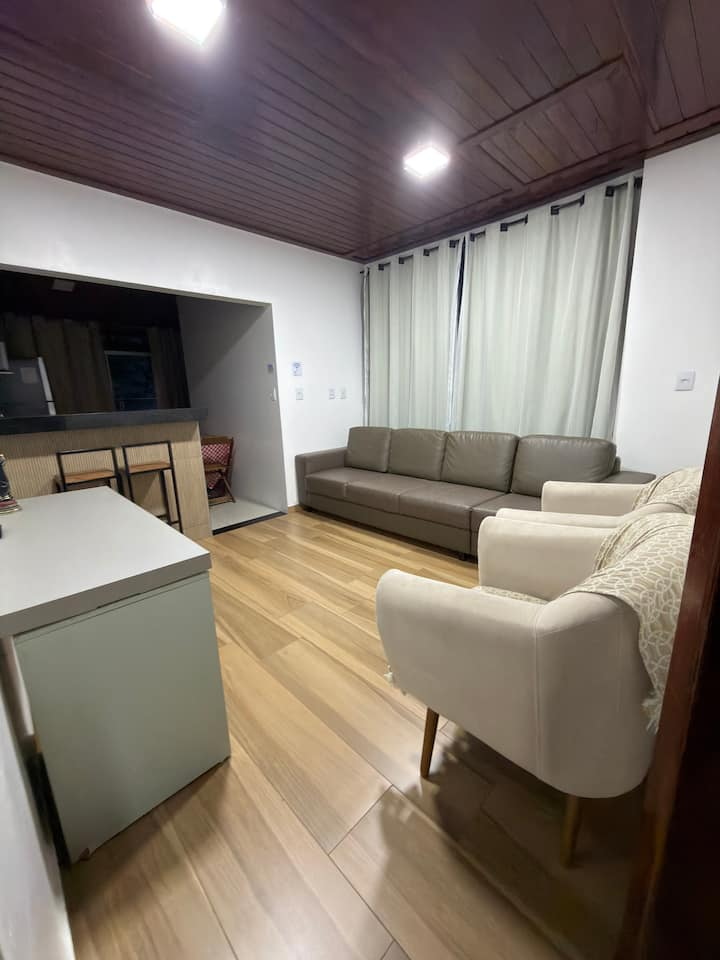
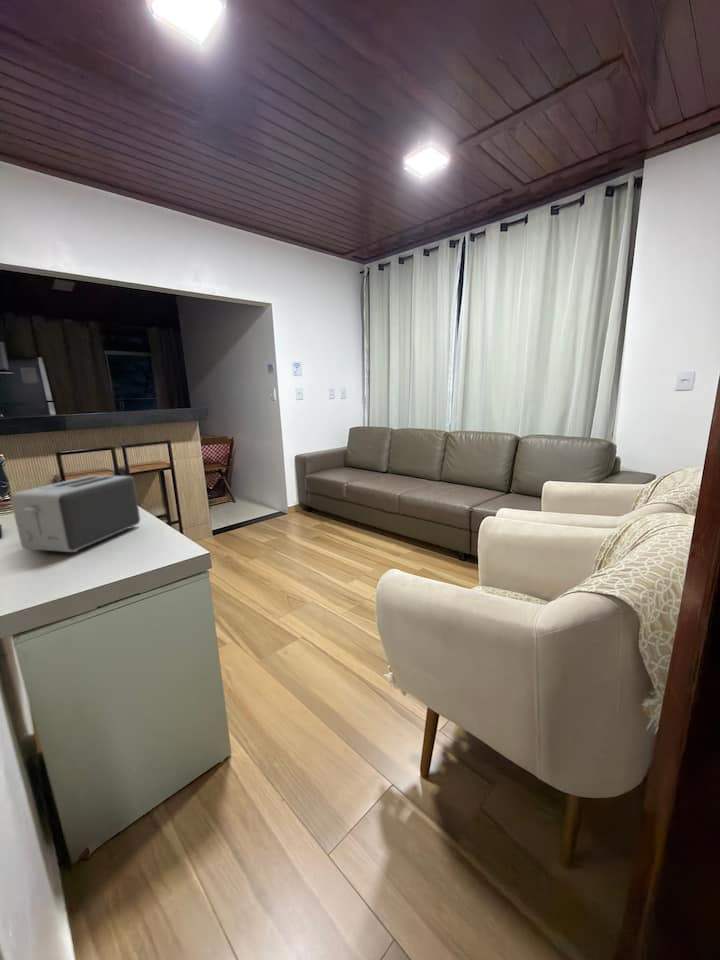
+ toaster (79, 512)
